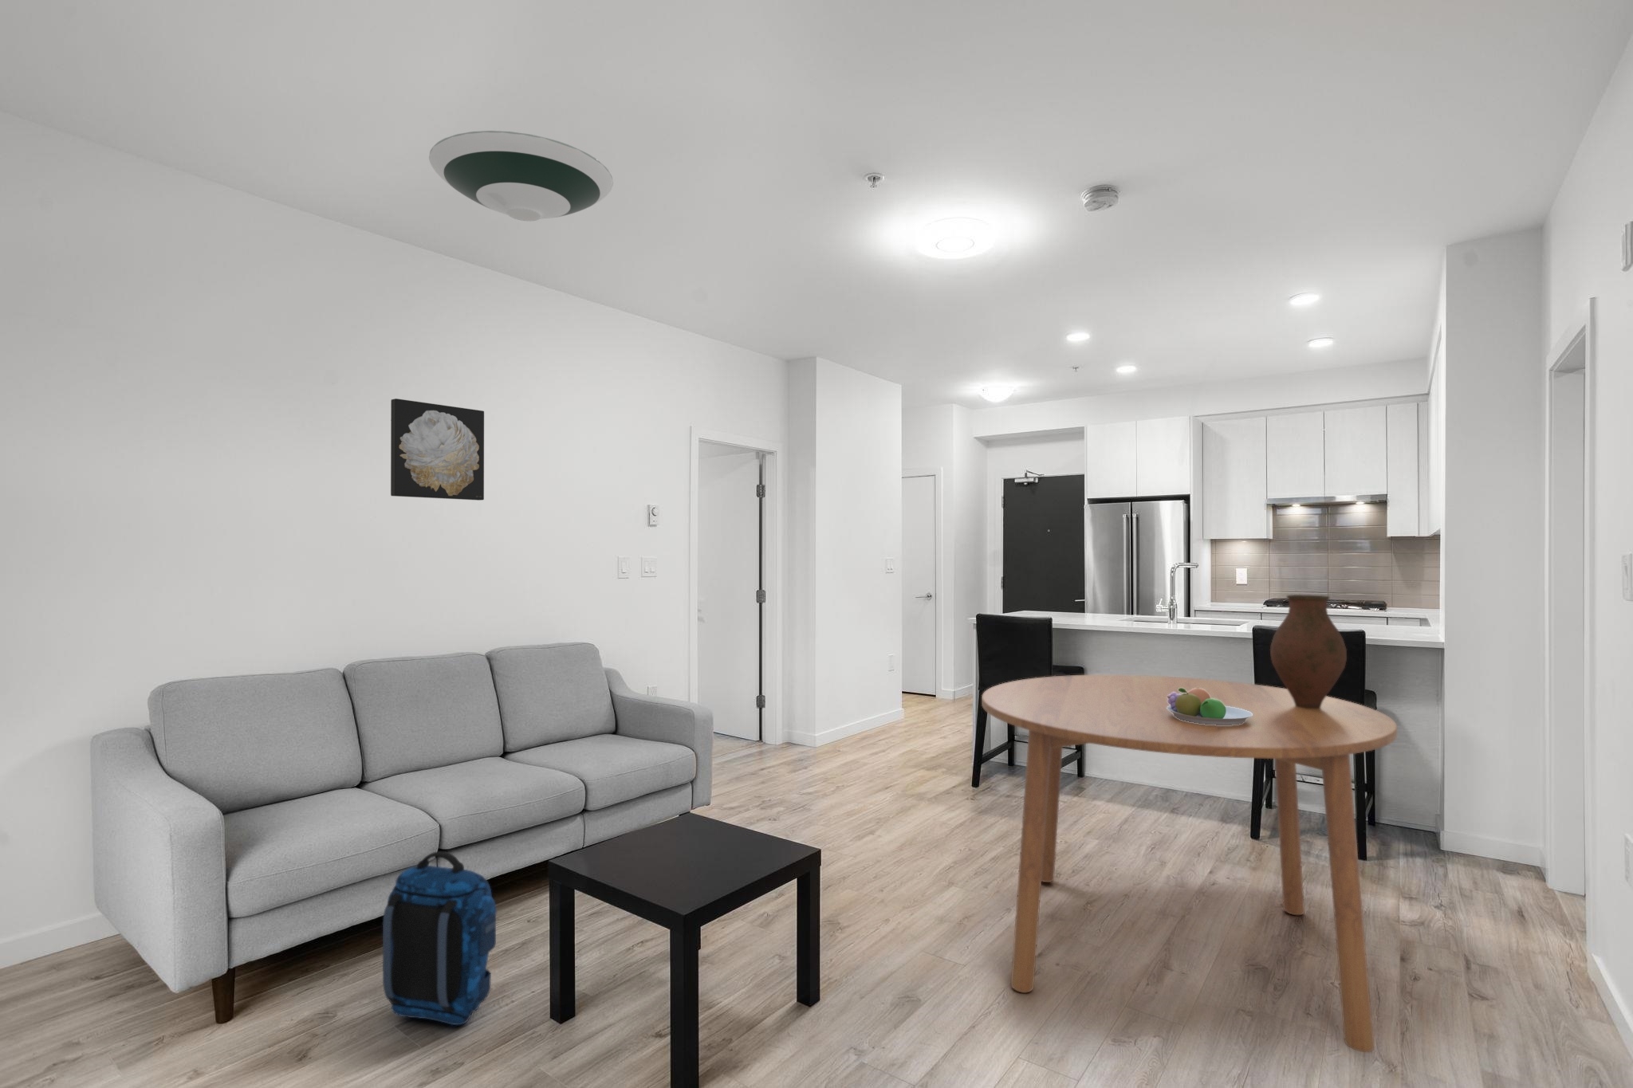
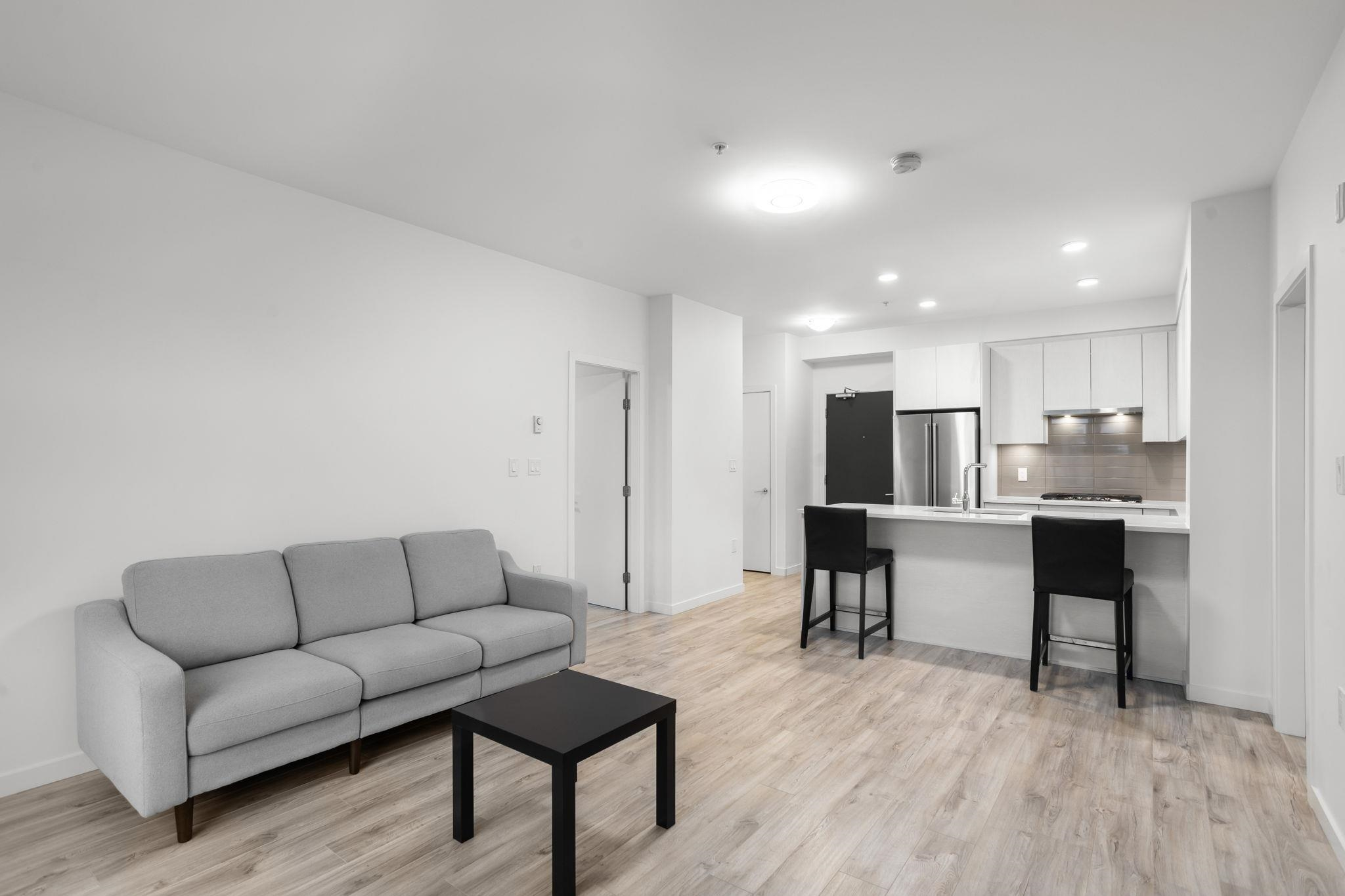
- fruit bowl (1207, 702)
- wall art (438, 452)
- vase (1308, 651)
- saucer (523, 194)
- backpack (441, 934)
- dining table (1180, 754)
